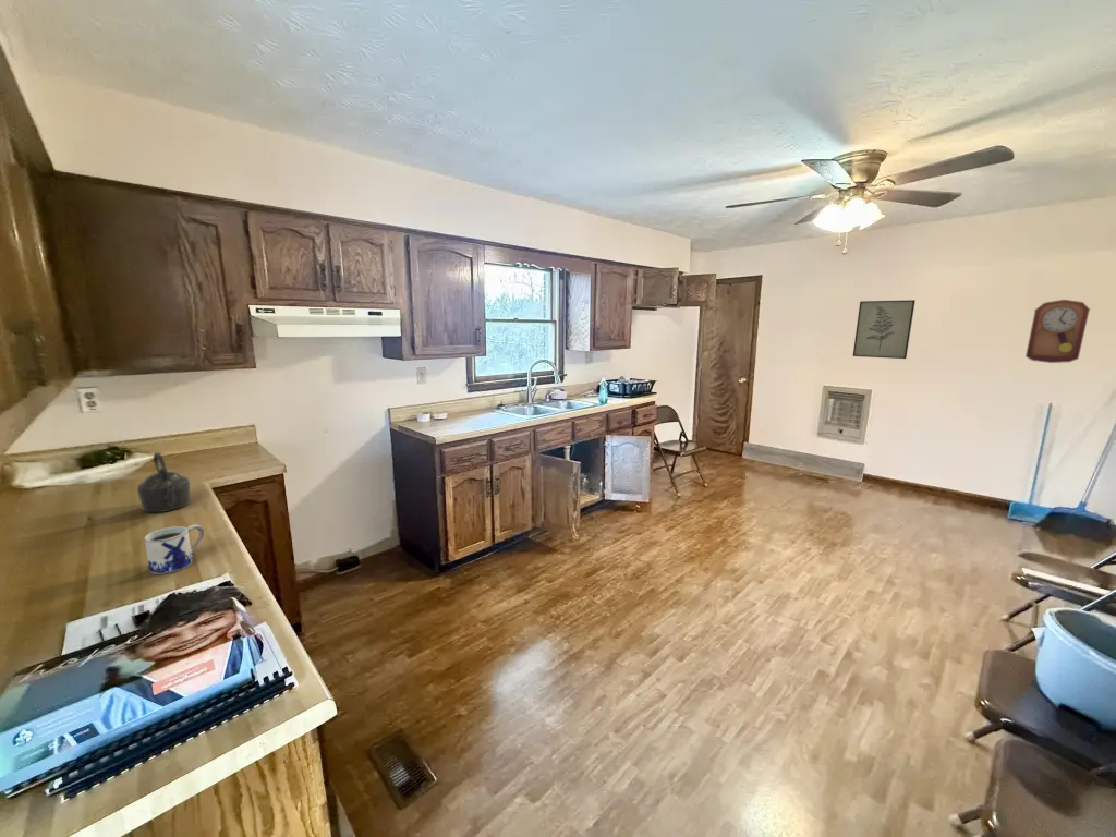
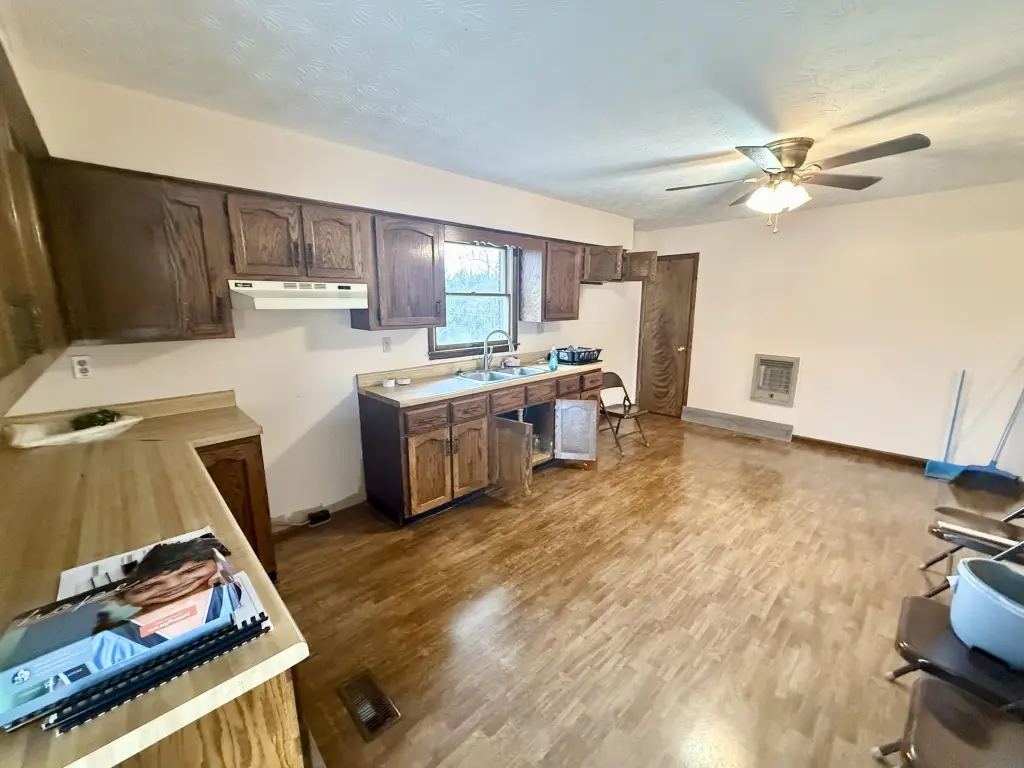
- kettle (165, 482)
- wall art (882, 329)
- mug (174, 547)
- pendulum clock (1056, 331)
